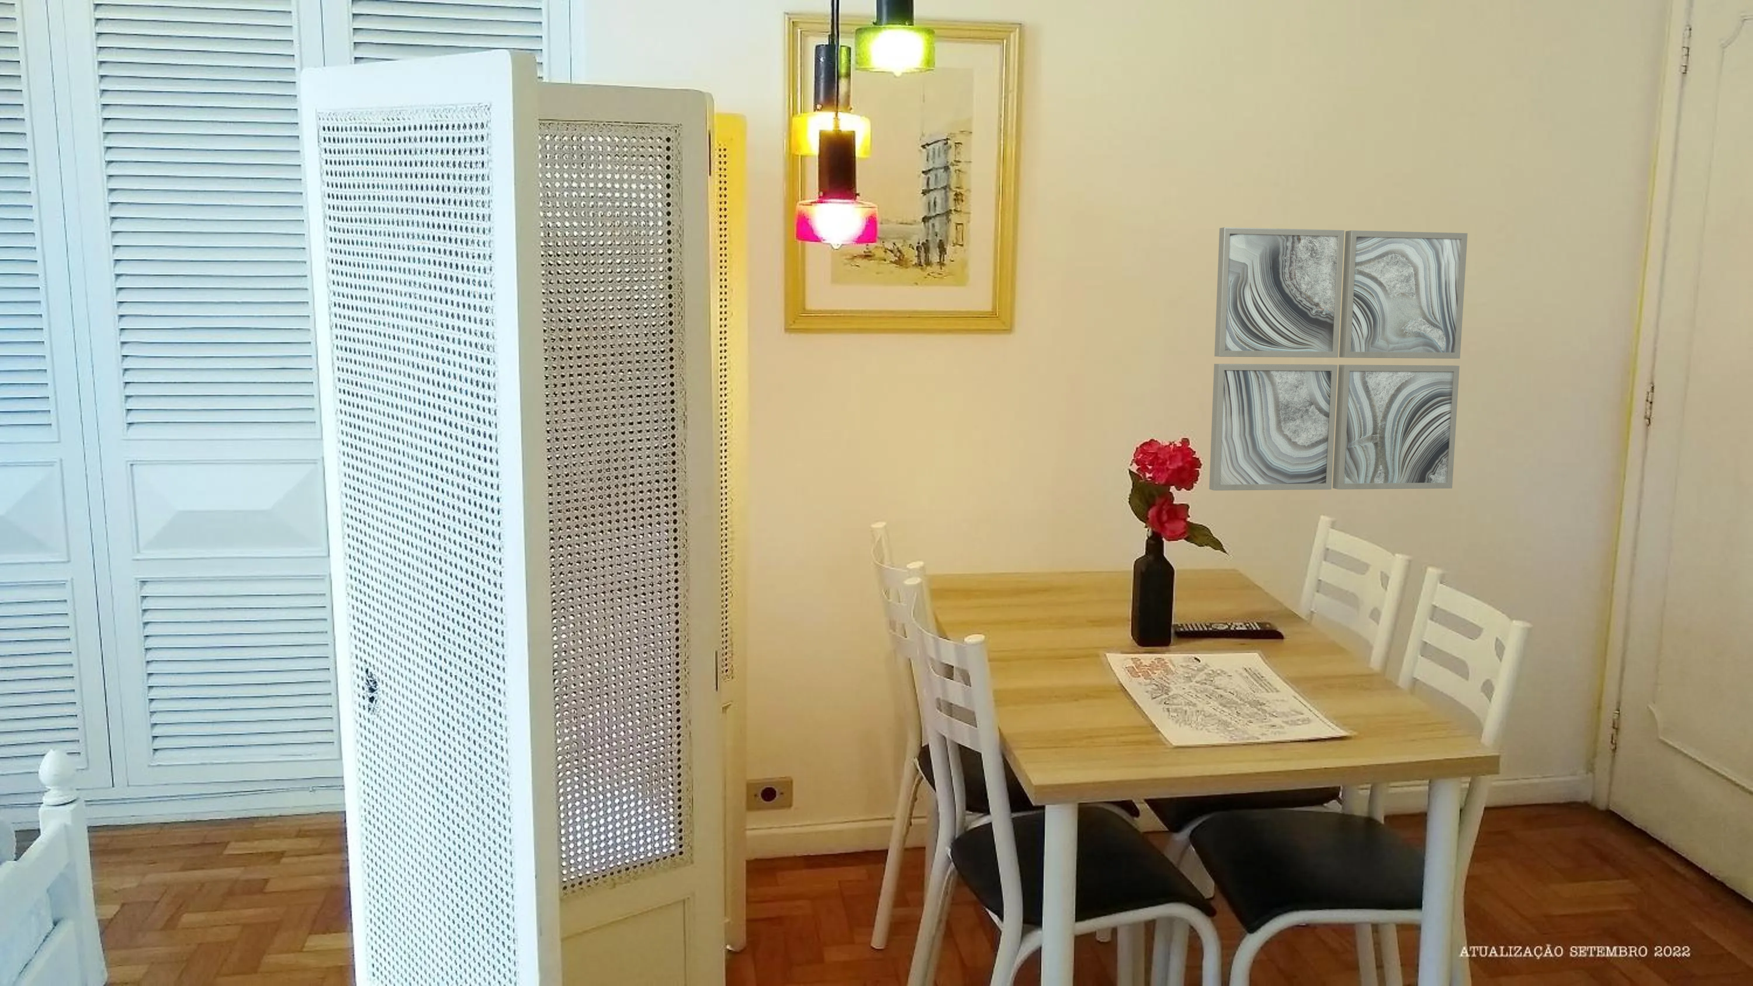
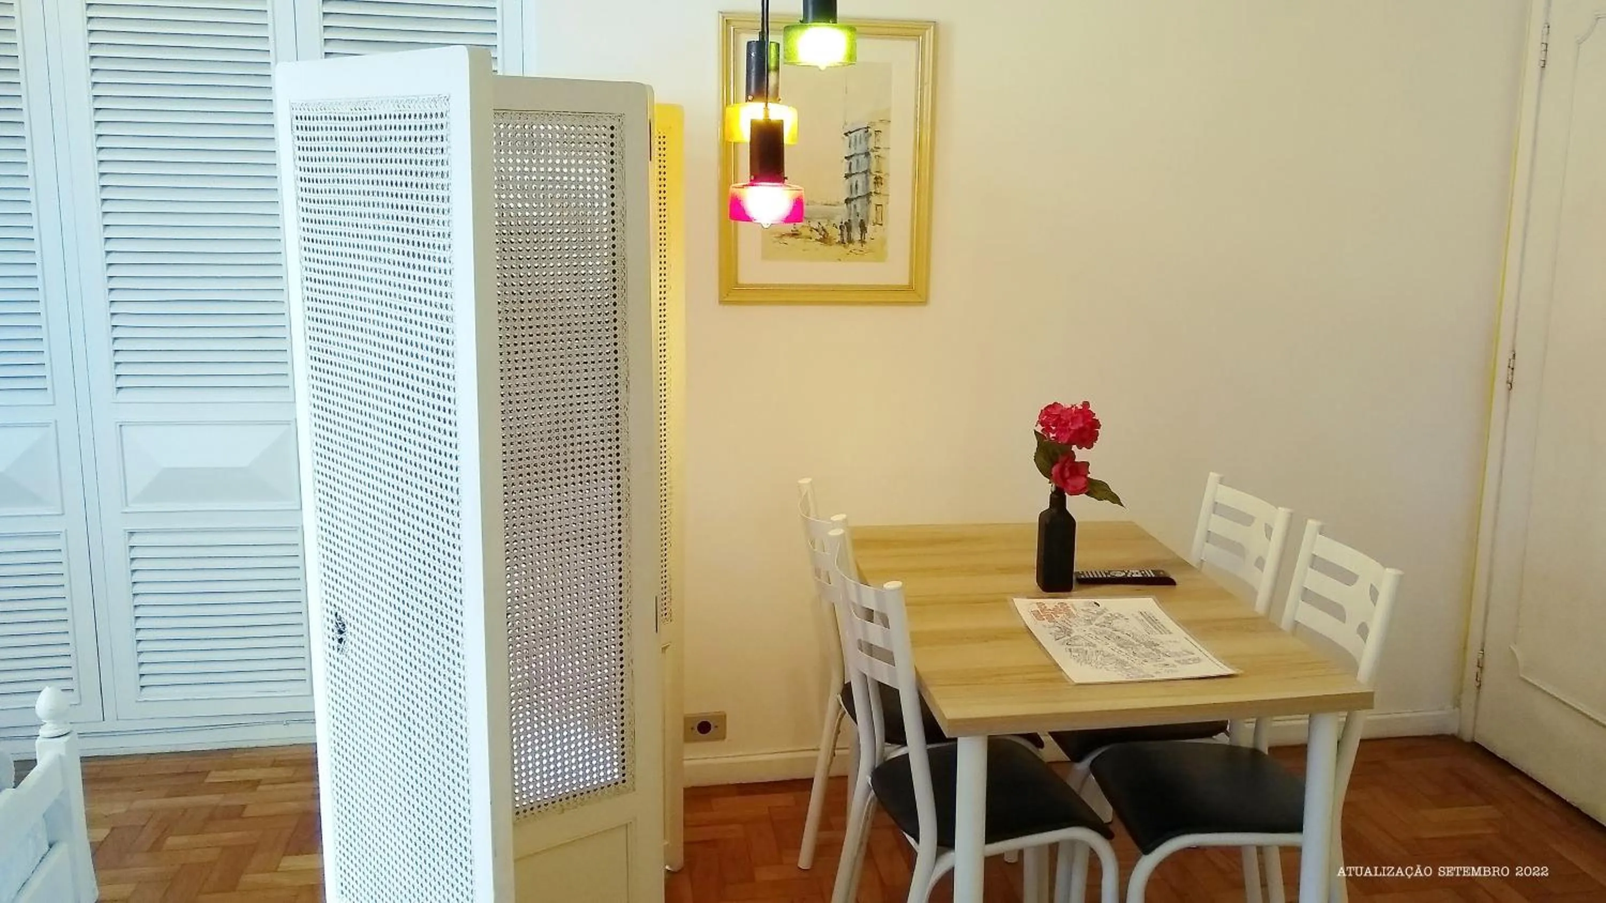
- wall art (1339, 365)
